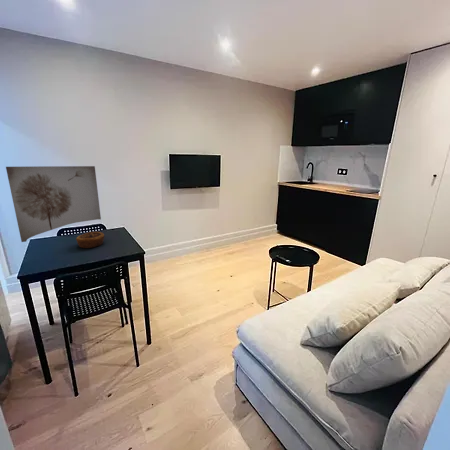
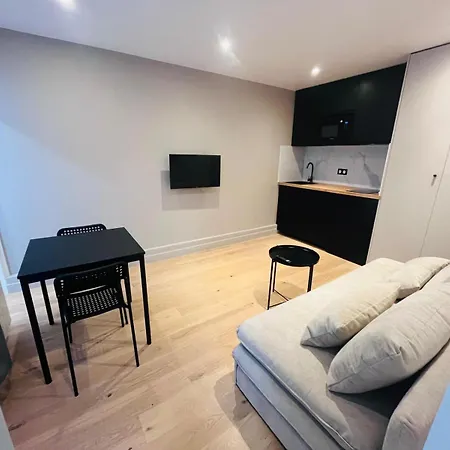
- wall art (59, 202)
- pastry (90, 239)
